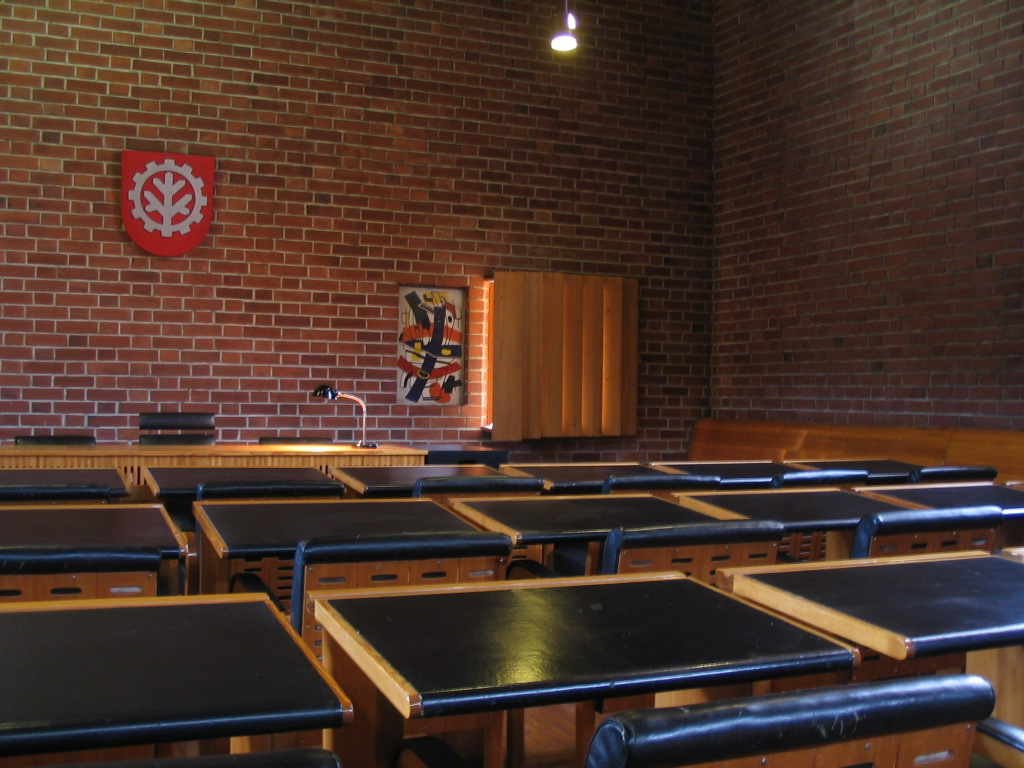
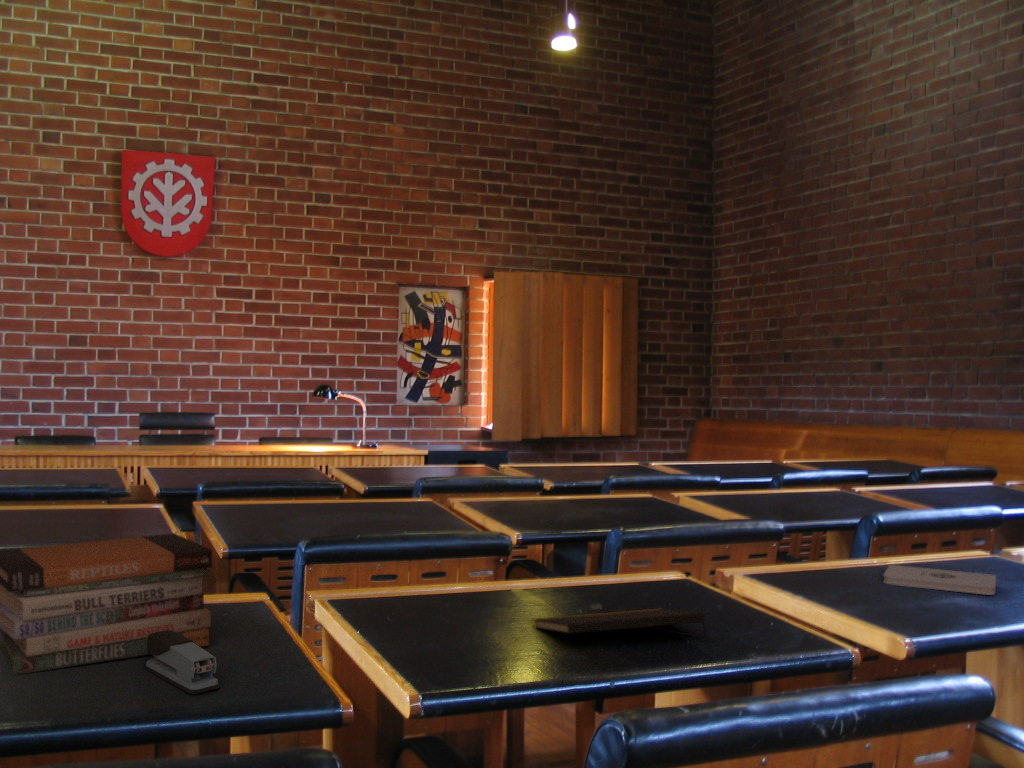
+ notepad (615, 620)
+ notepad (939, 579)
+ book stack (100, 598)
+ stapler (180, 658)
